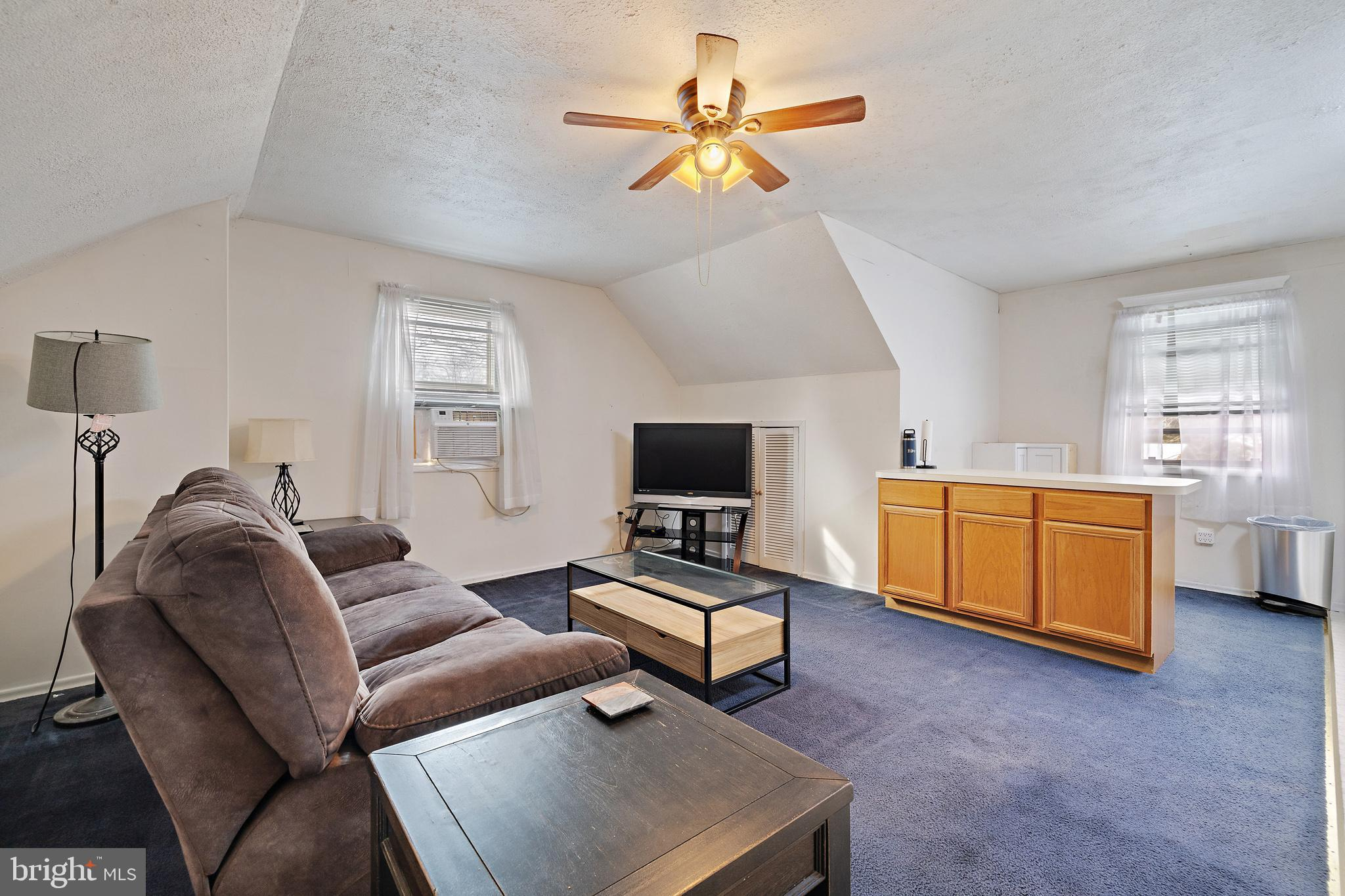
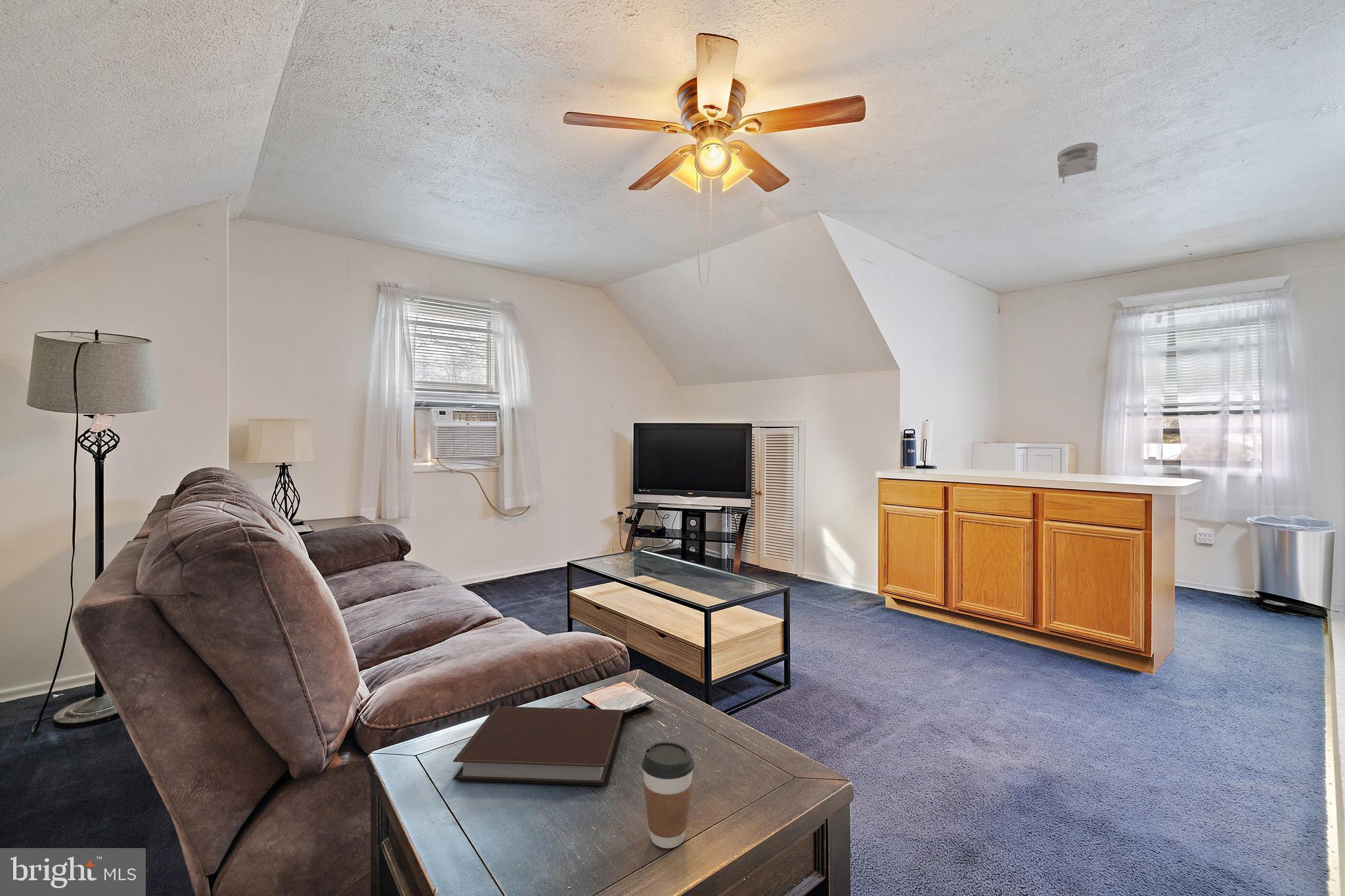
+ coffee cup (667, 794)
+ smoke detector (1077, 165)
+ notebook (546, 740)
